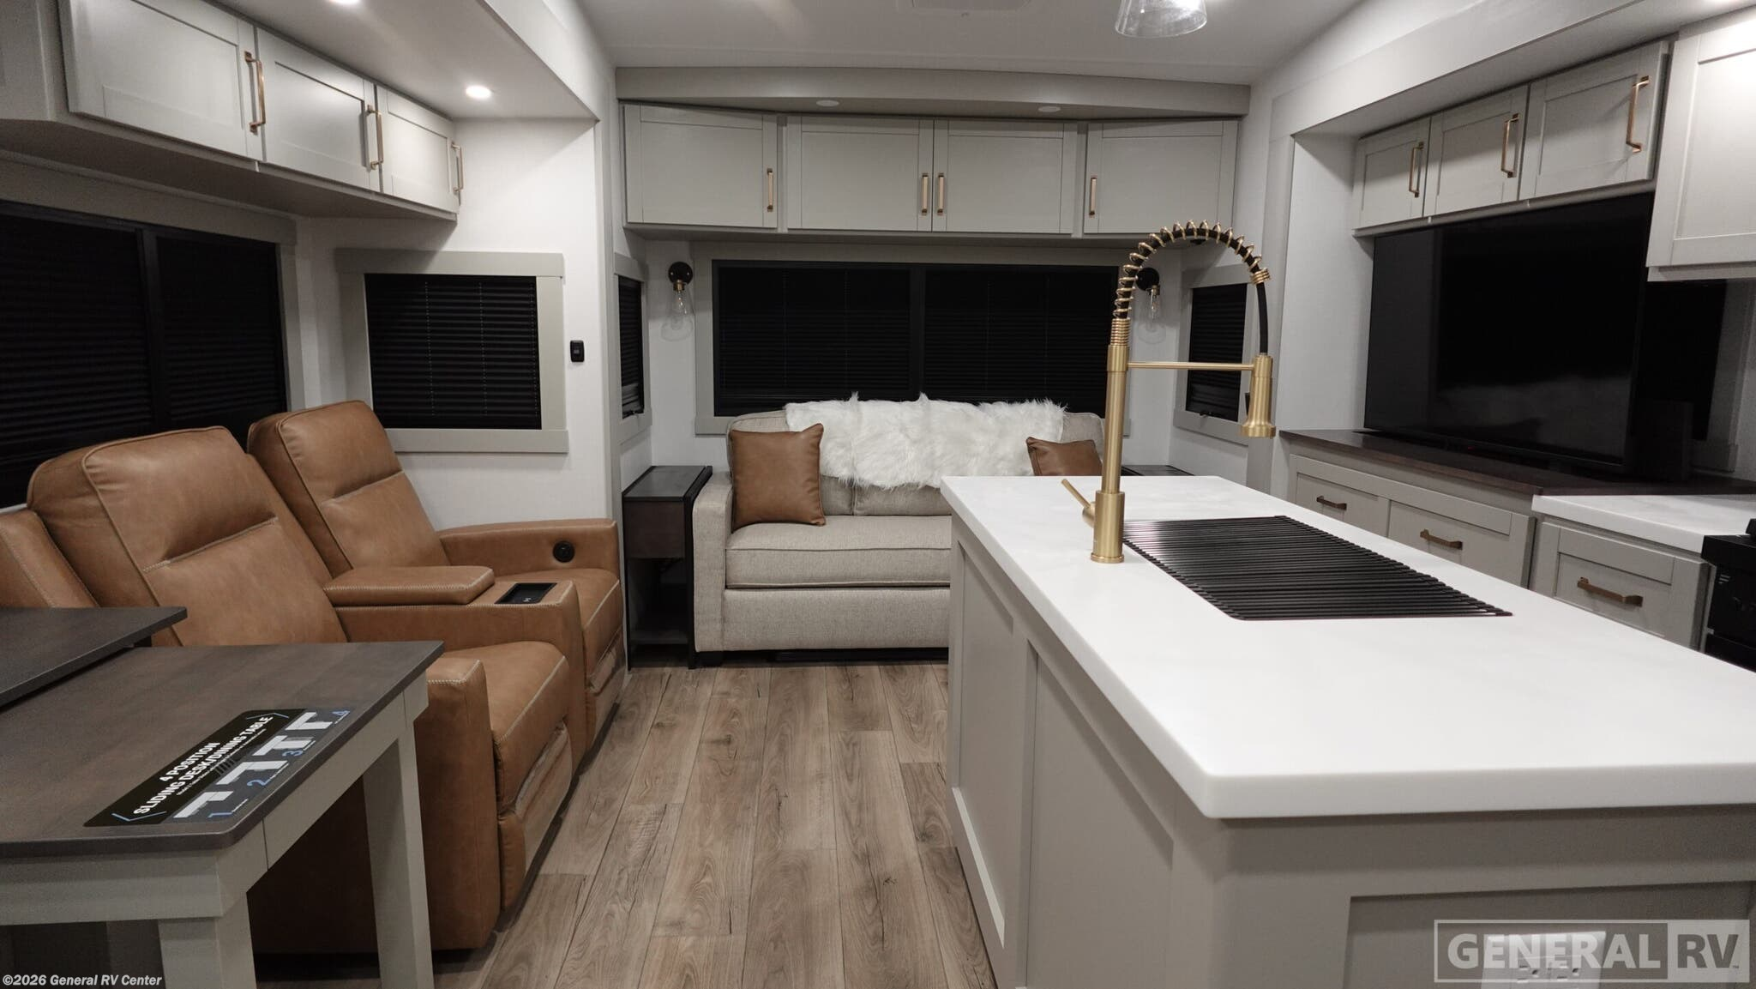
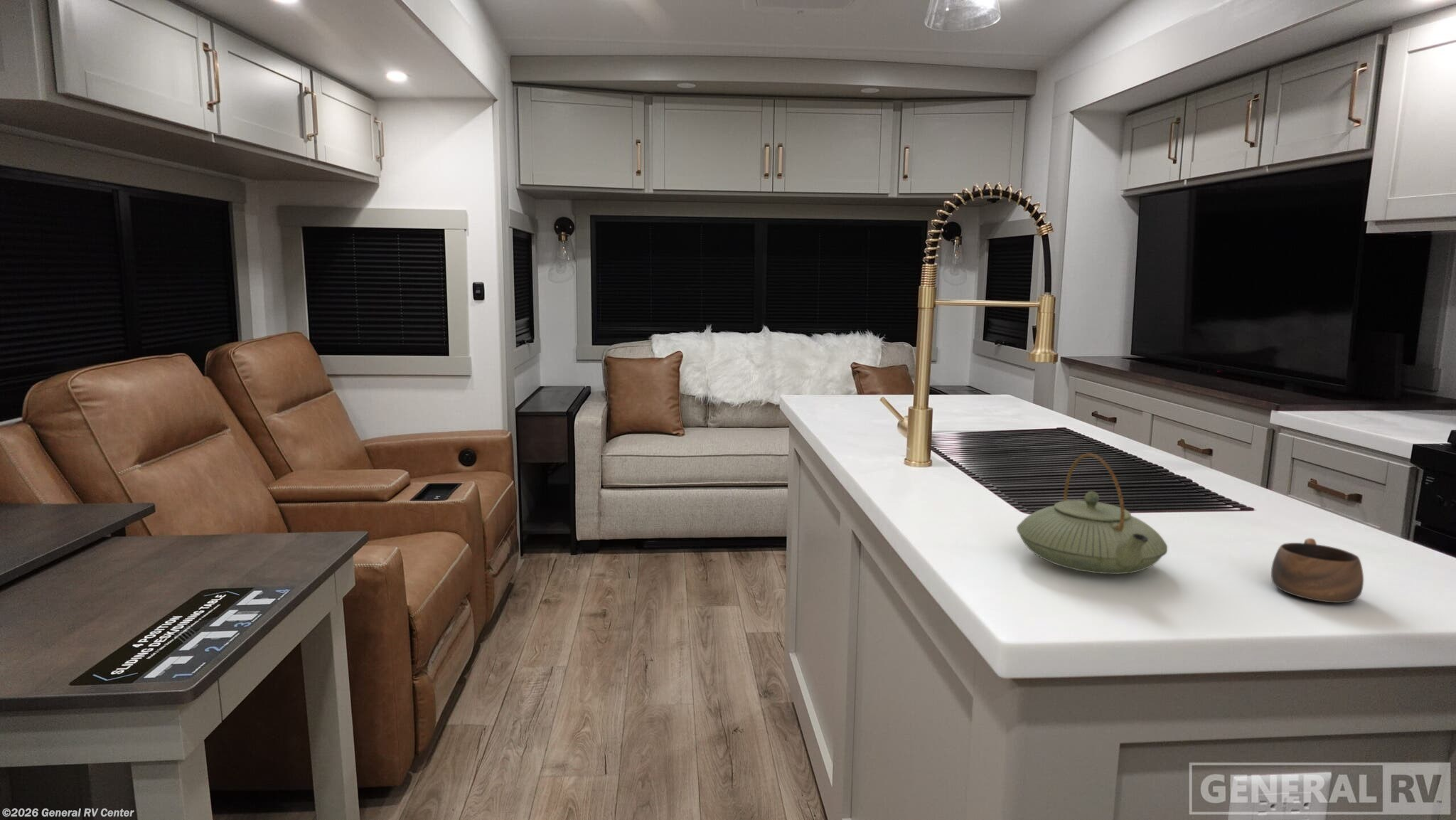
+ cup (1318, 568)
+ teapot (1096, 511)
